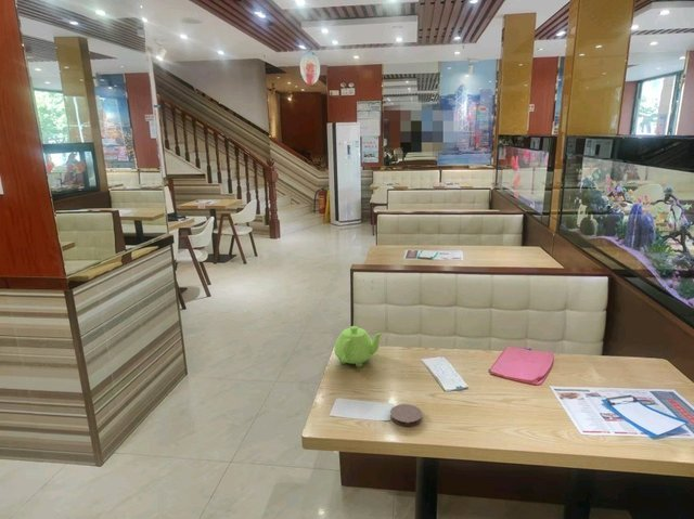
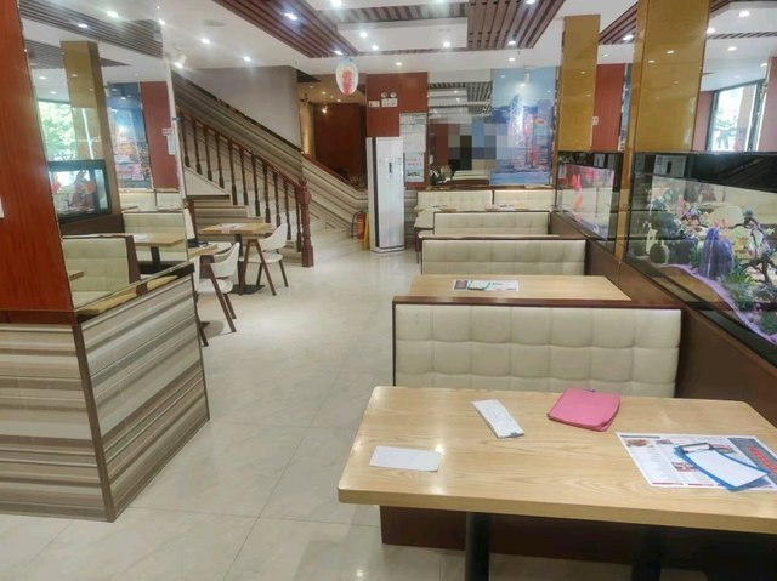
- teapot (358, 346)
- coaster (406, 414)
